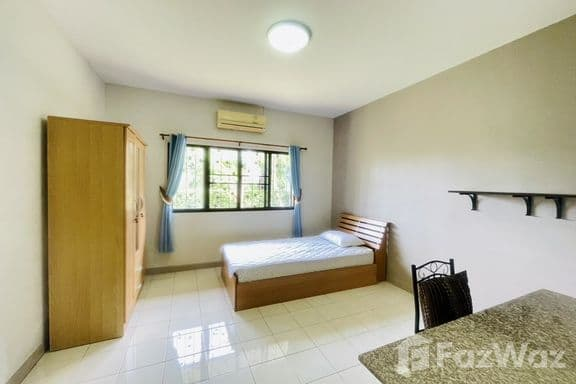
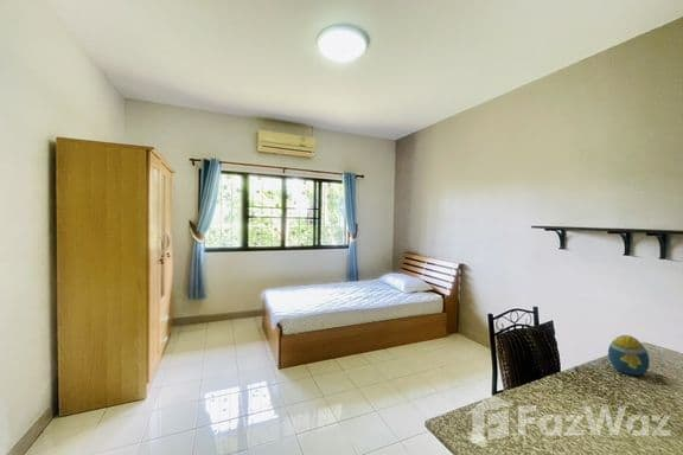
+ decorative egg (627, 353)
